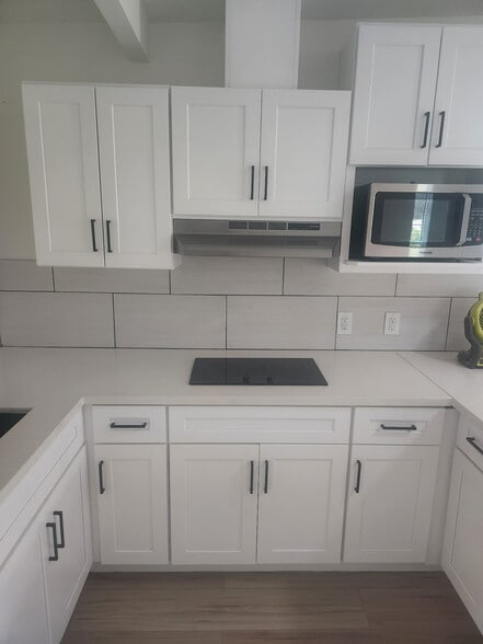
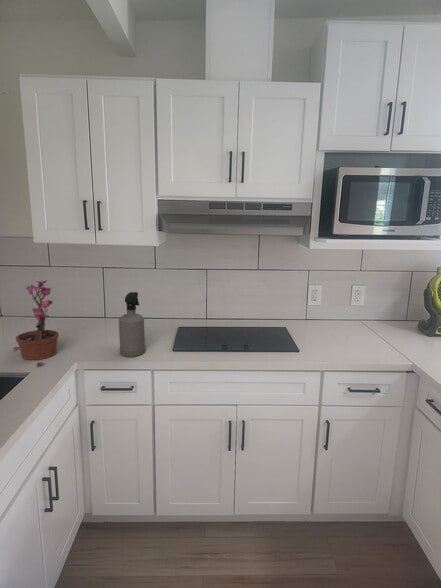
+ potted plant (34, 315)
+ spray bottle (132, 322)
